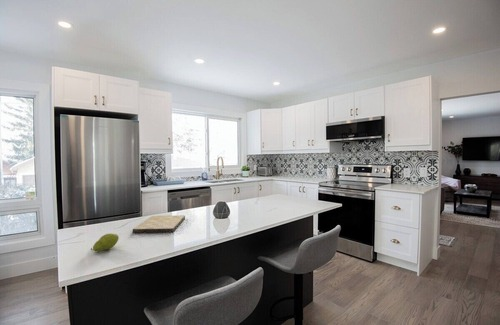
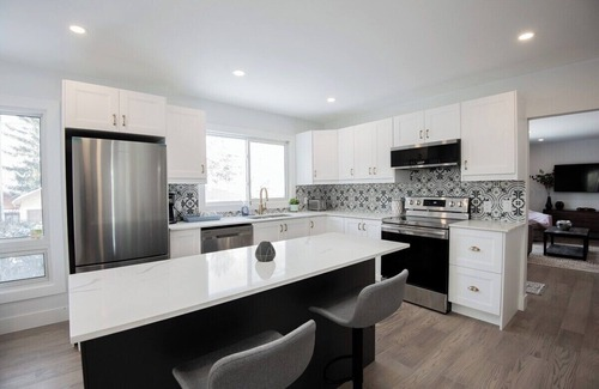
- fruit (104, 241)
- cutting board (161, 223)
